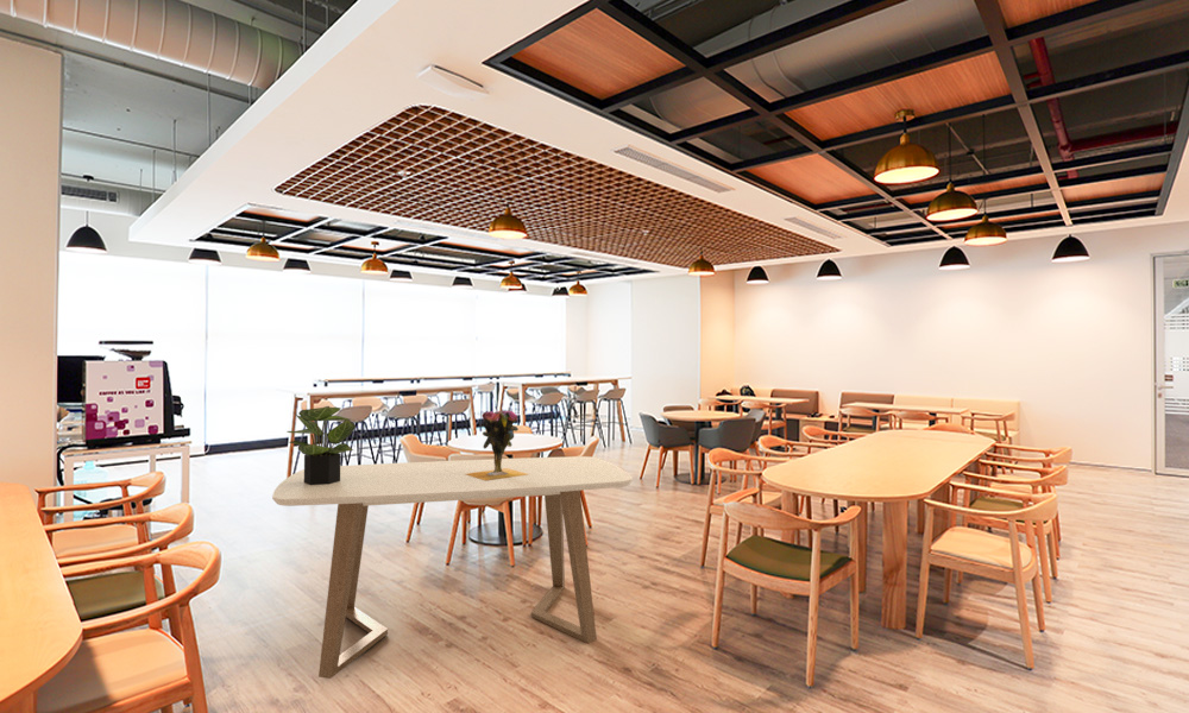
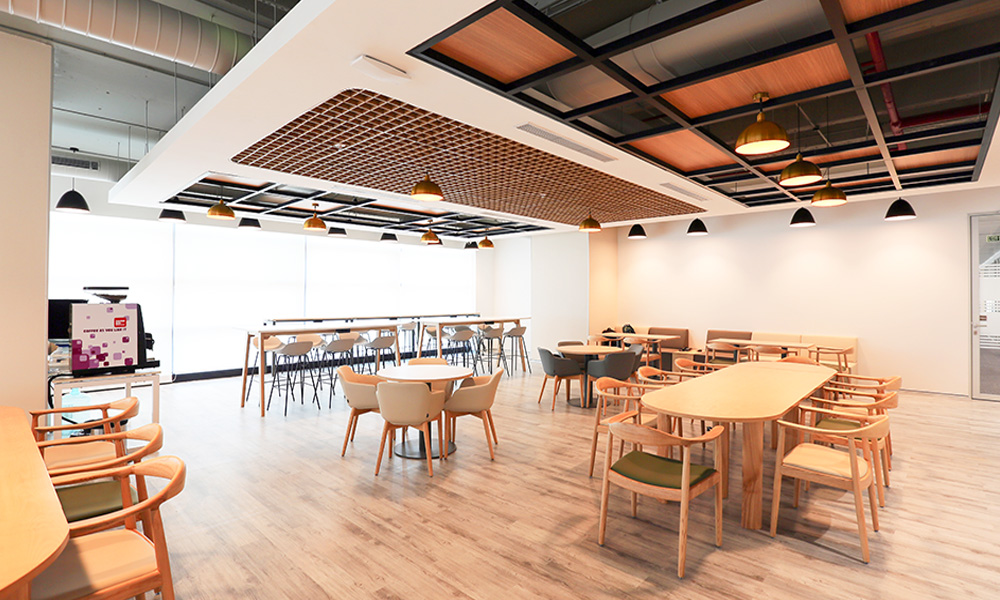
- potted plant (315, 442)
- vase (497, 442)
- dining table (463, 499)
